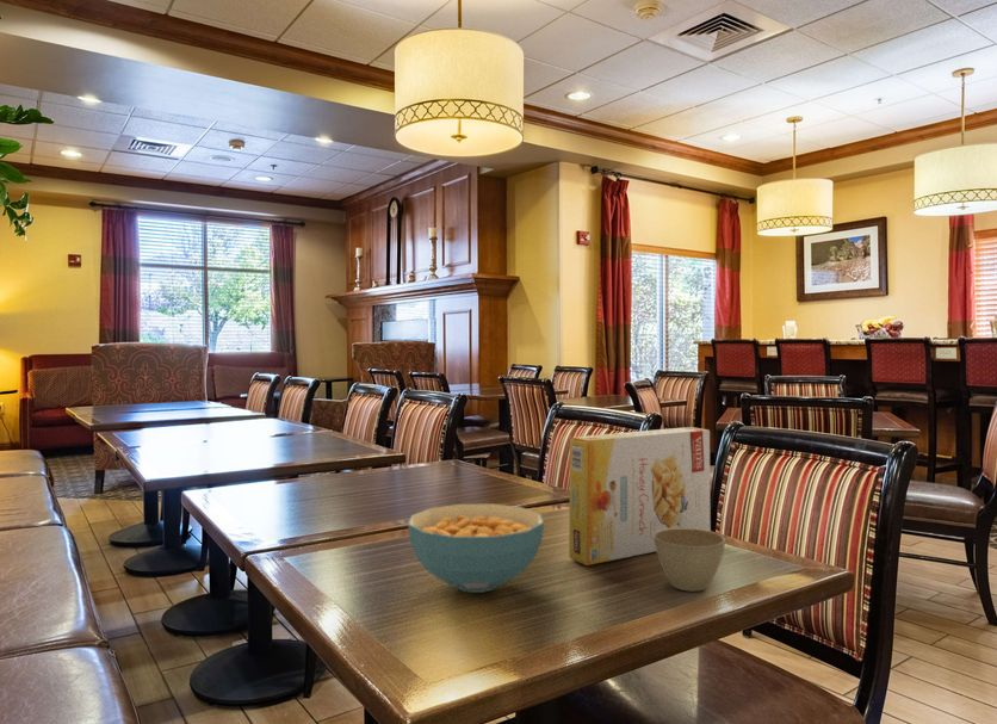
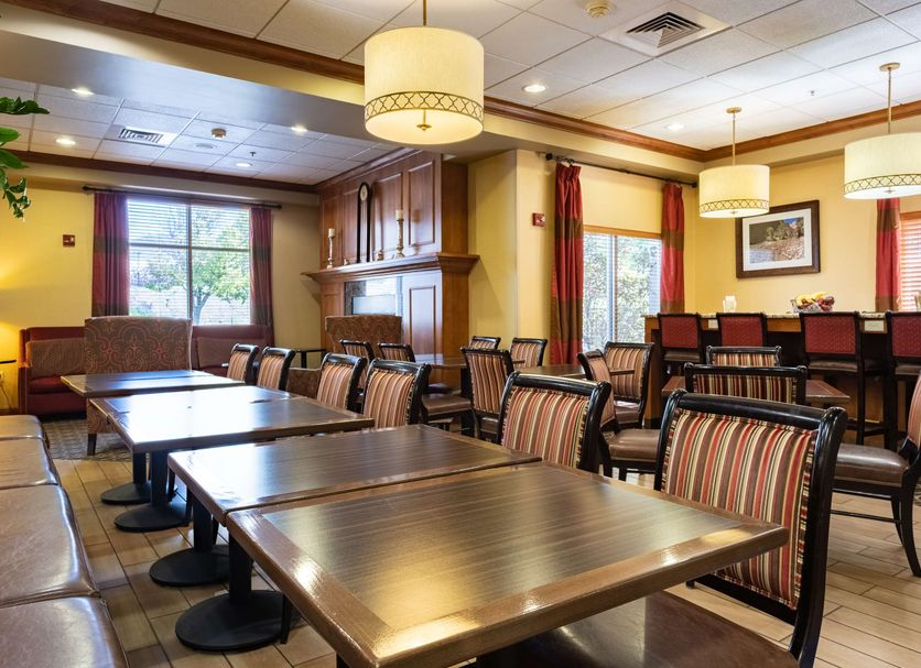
- cereal bowl (476, 551)
- cereal box (643, 490)
- flower pot (688, 561)
